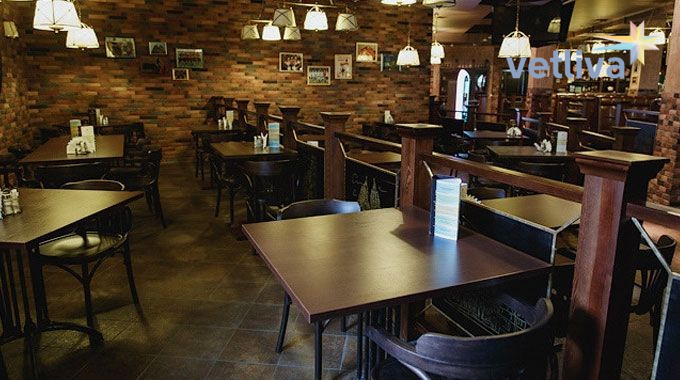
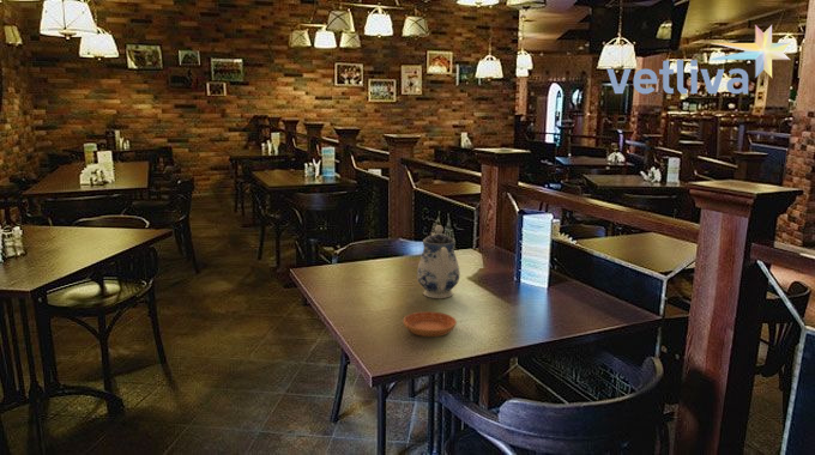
+ teapot (437, 260)
+ saucer (429, 324)
